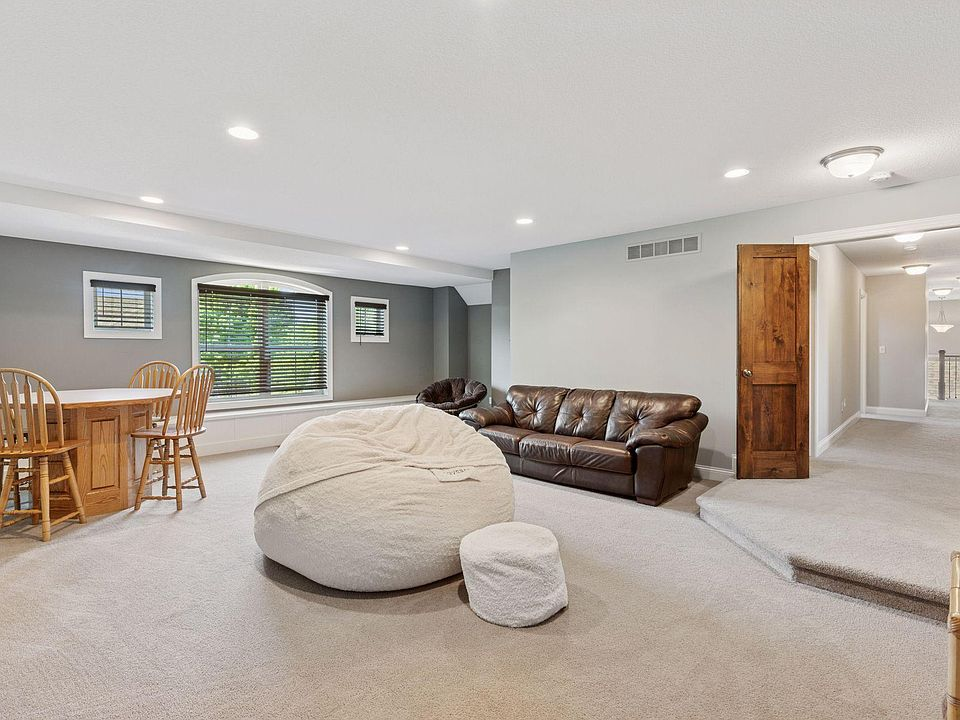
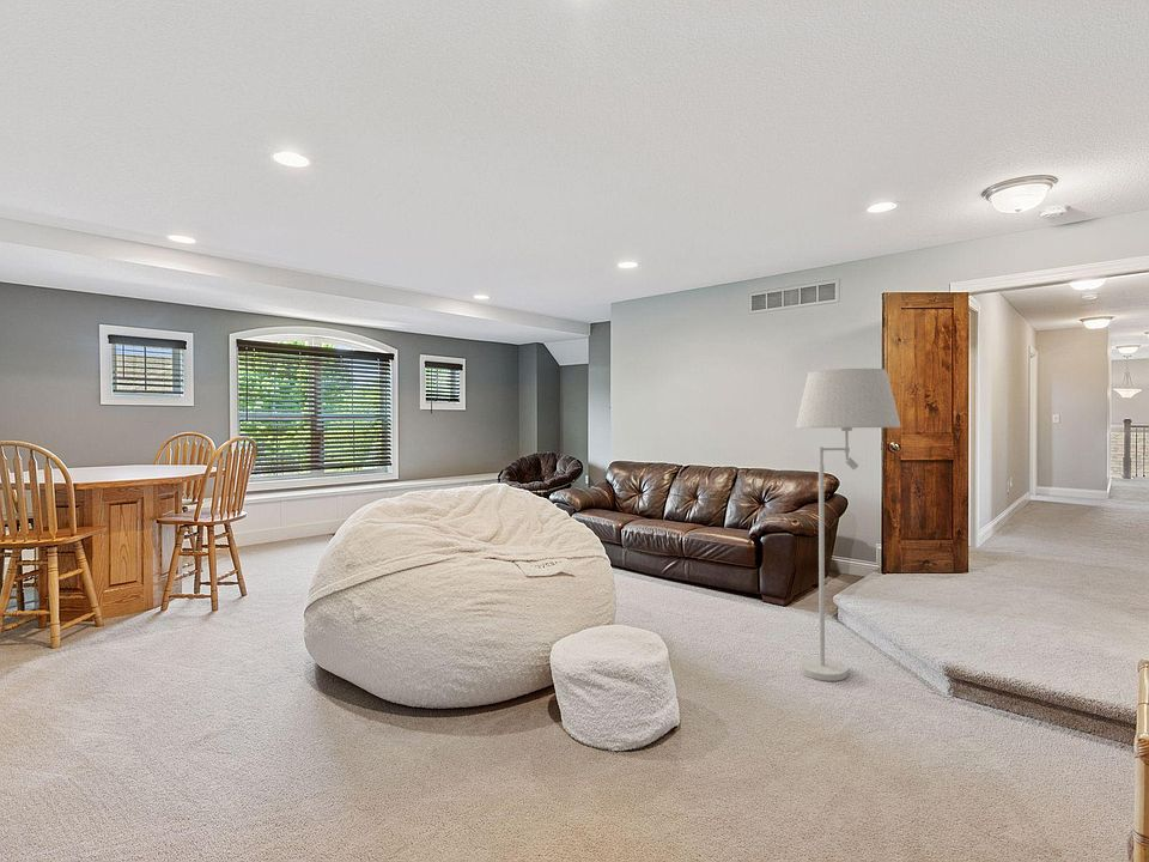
+ floor lamp (823, 521)
